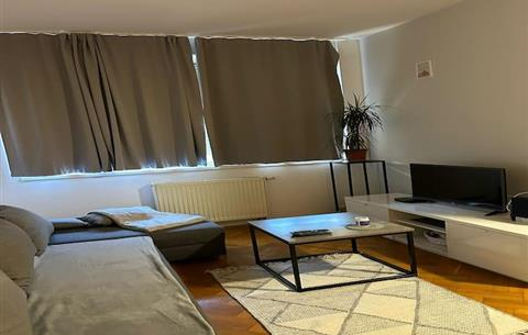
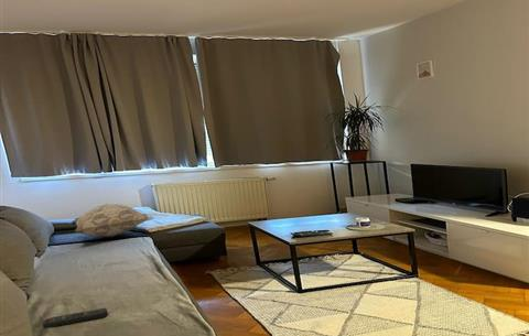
+ decorative pillow (108, 220)
+ remote control (75, 317)
